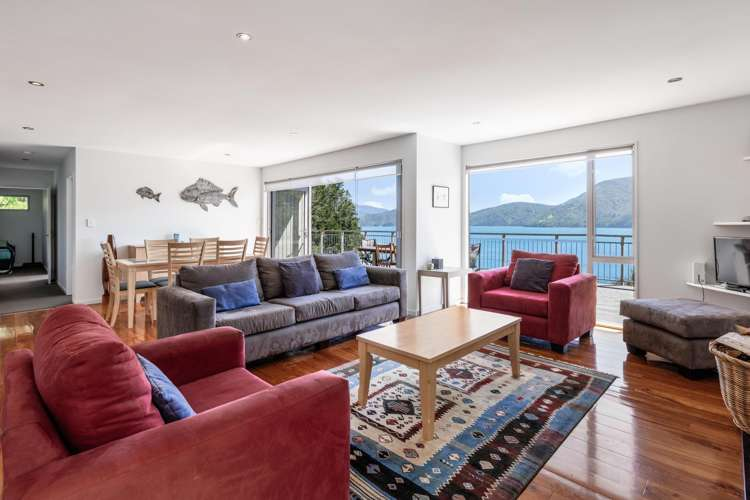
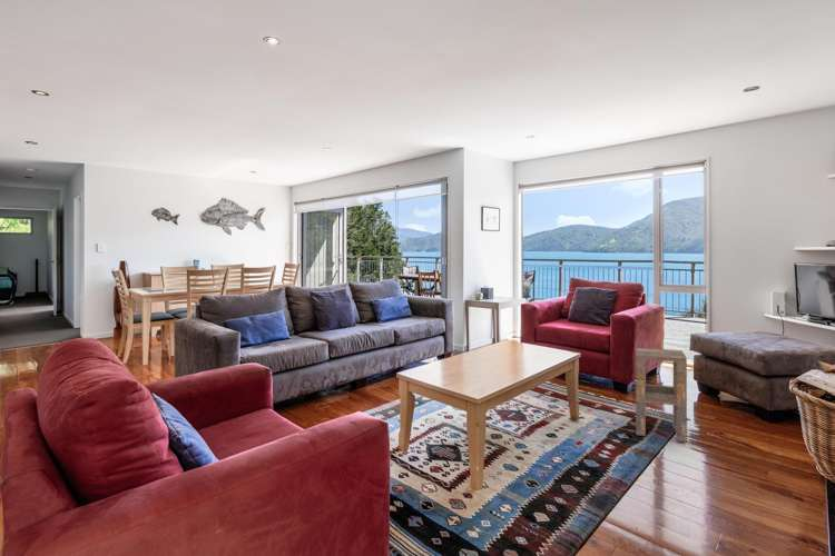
+ side table (659, 391)
